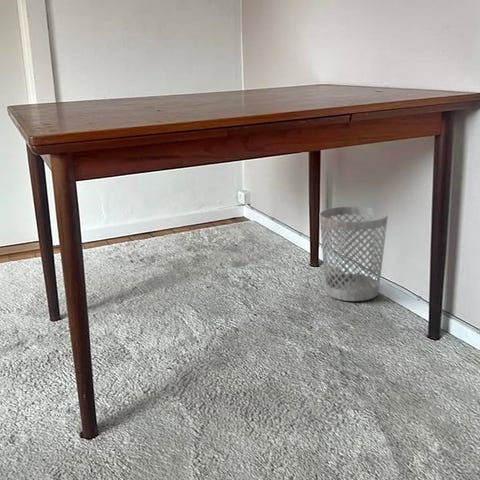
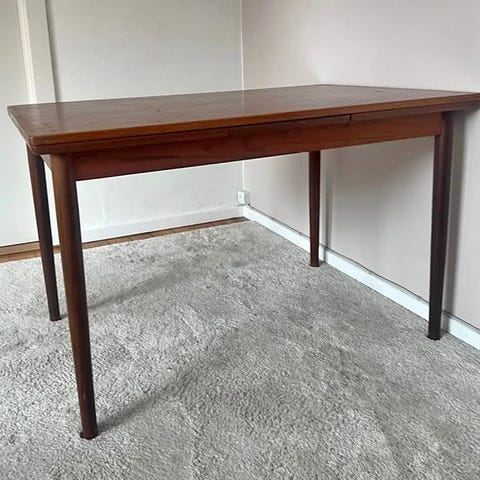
- wastebasket (352, 253)
